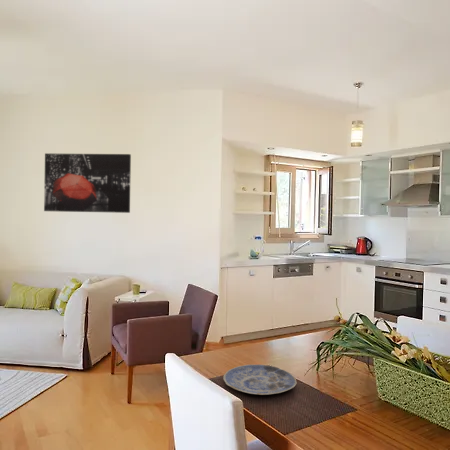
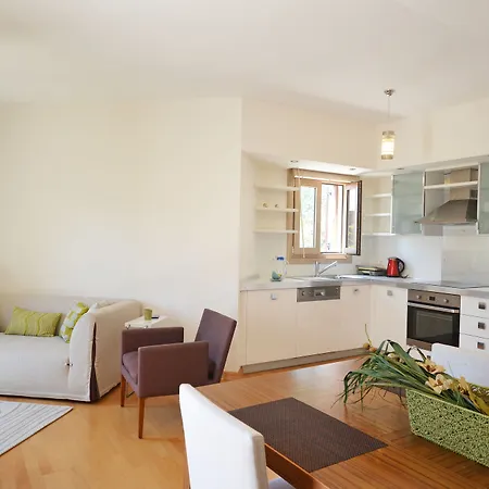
- wall art (87, 183)
- plate (259, 381)
